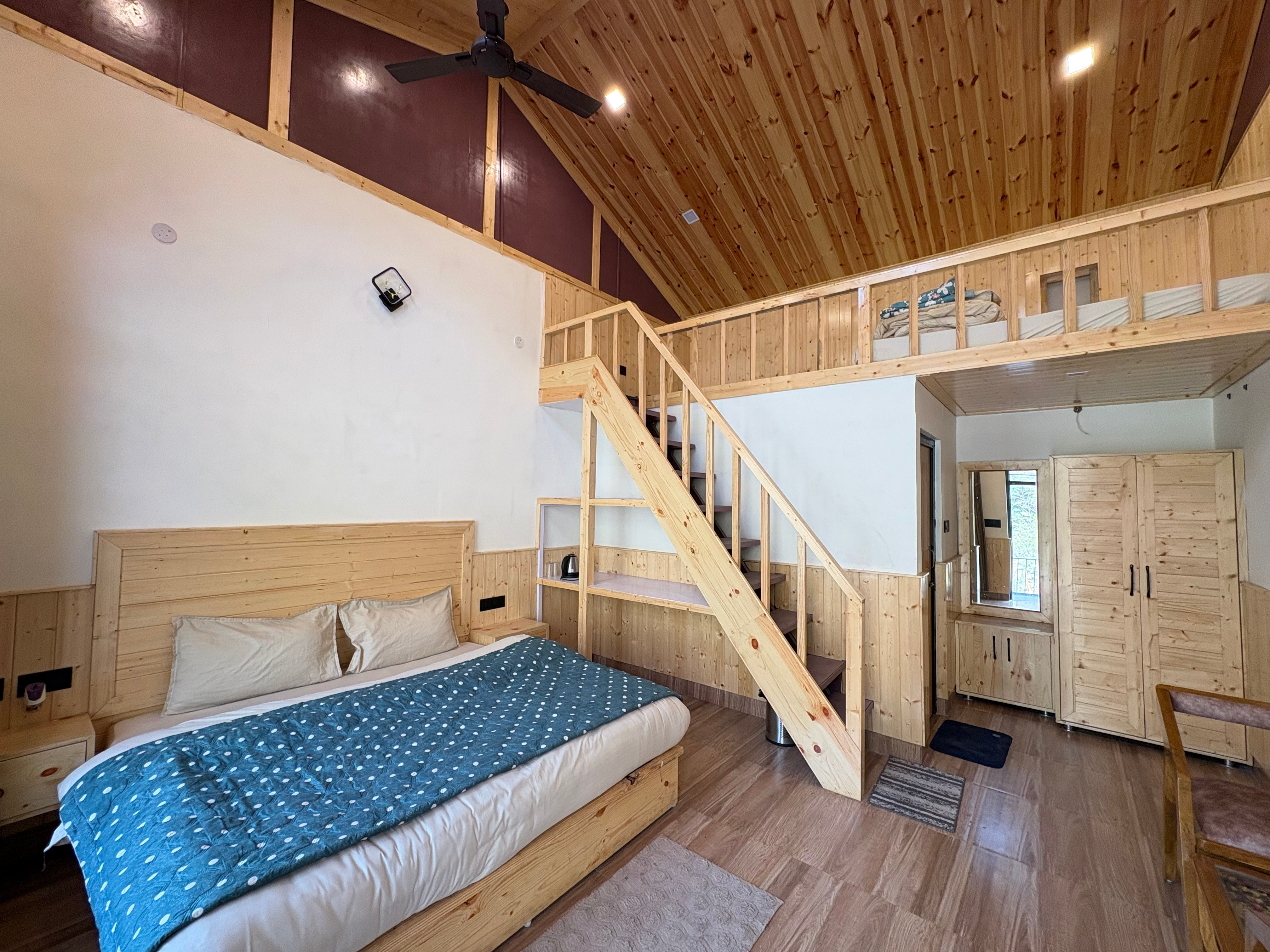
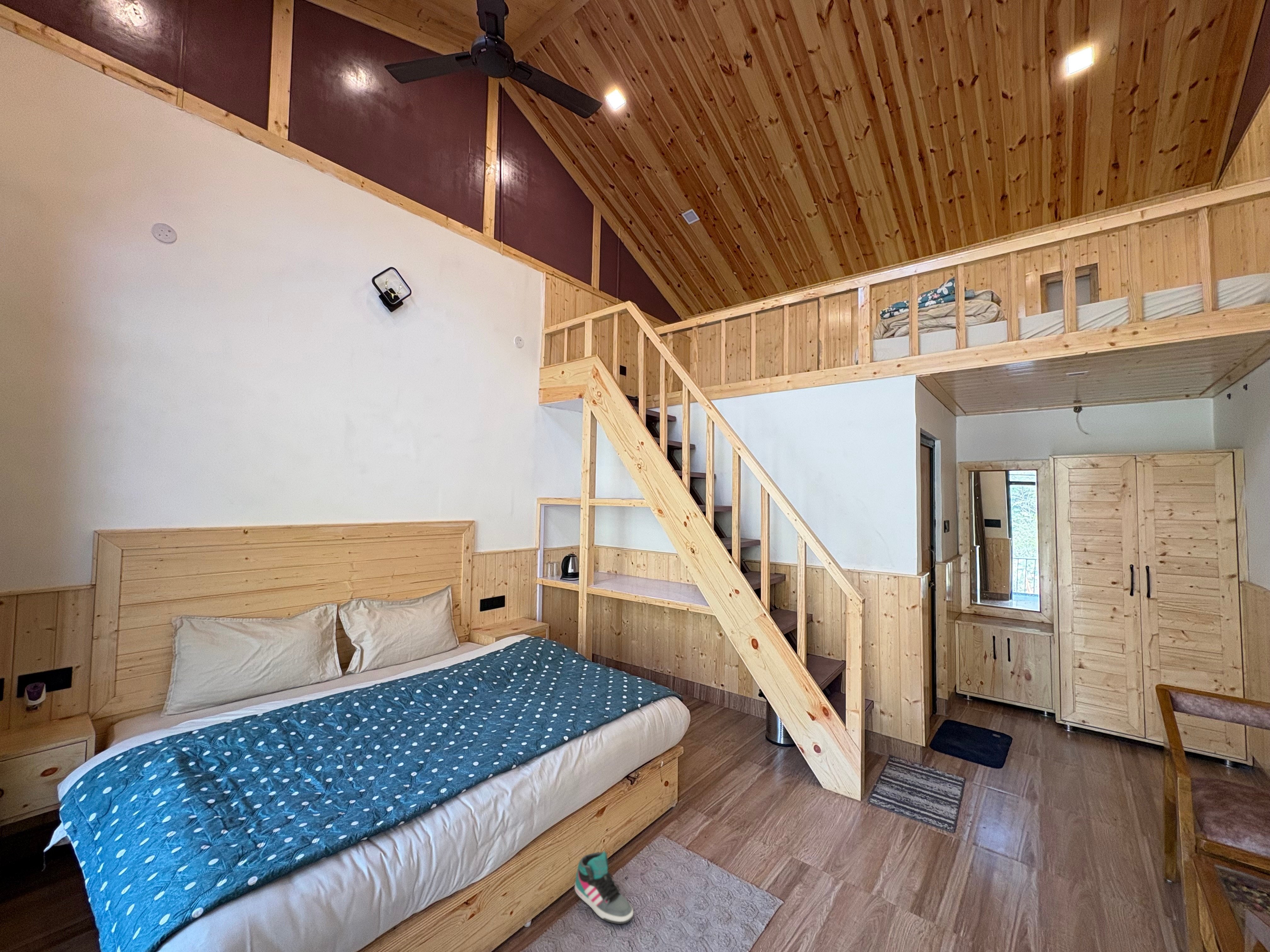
+ sneaker (604, 880)
